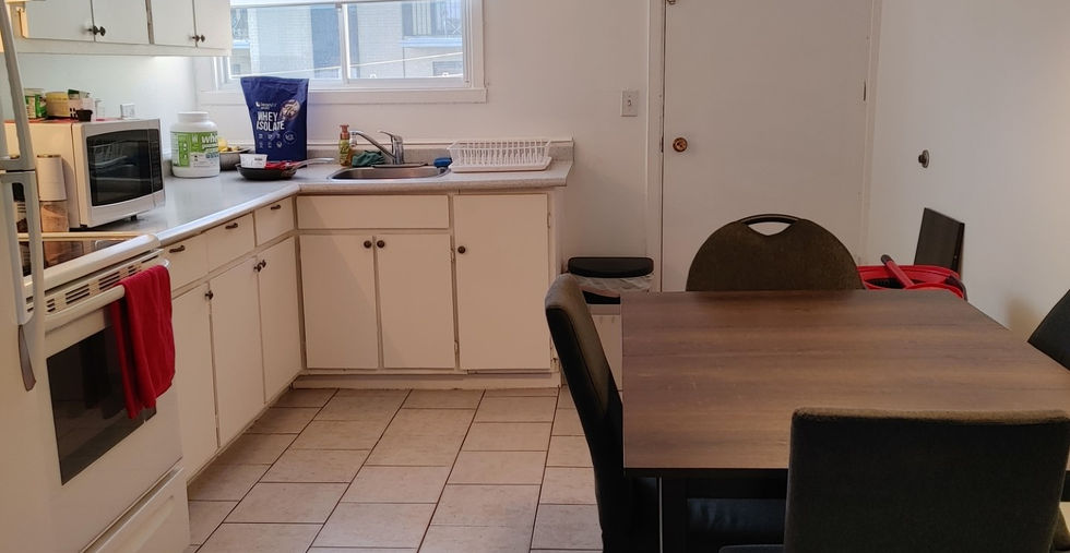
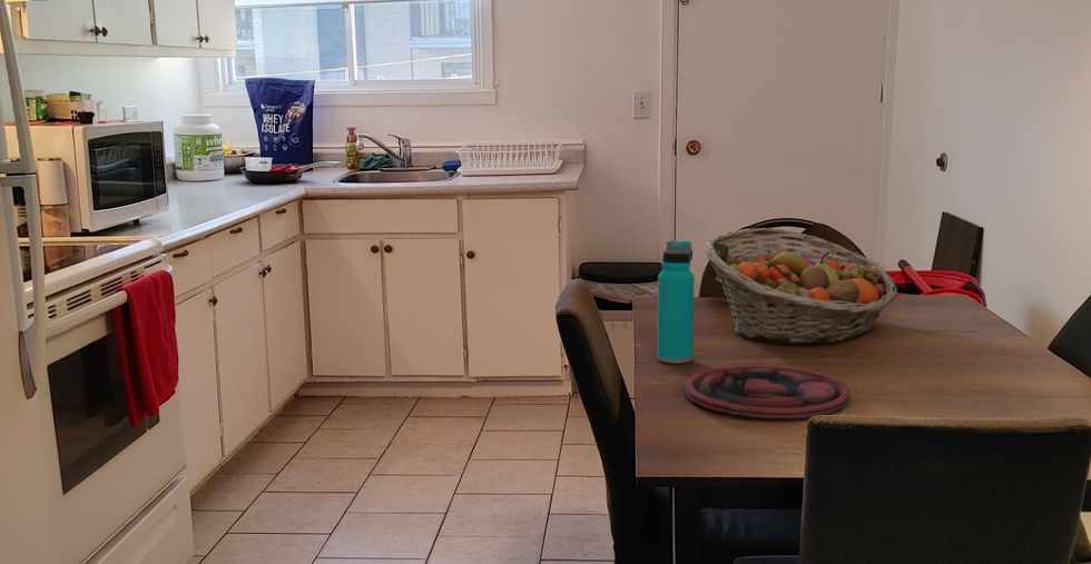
+ water bottle (676, 300)
+ plate (766, 388)
+ fruit basket (798, 283)
